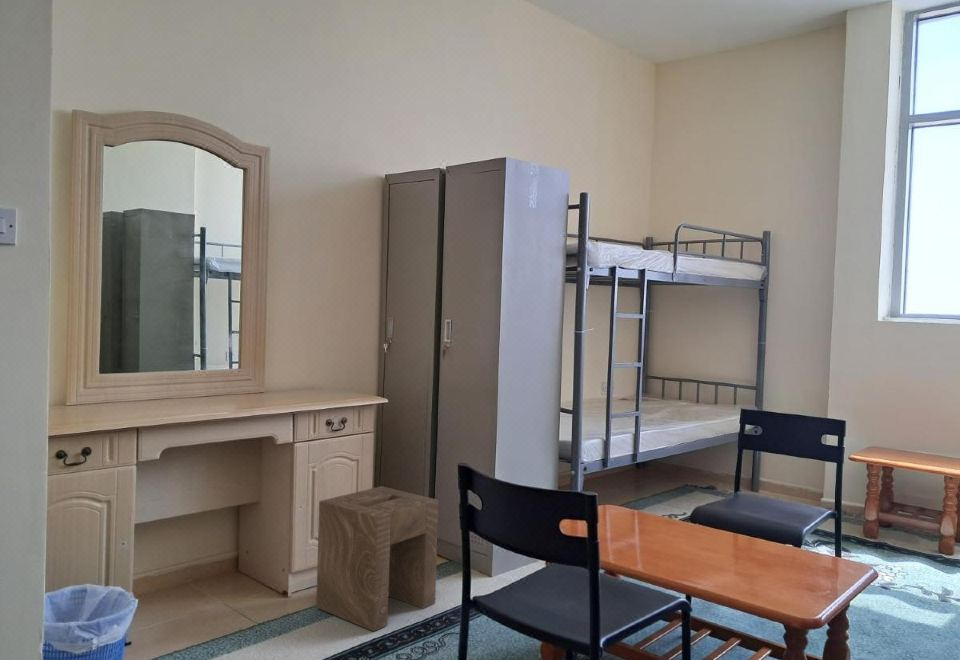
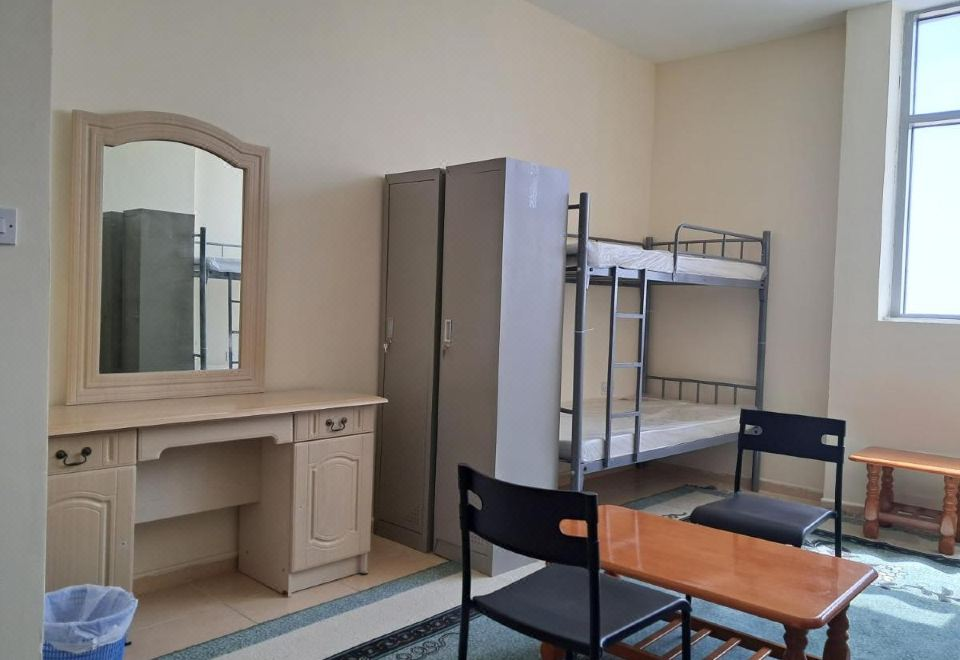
- stool (378, 553)
